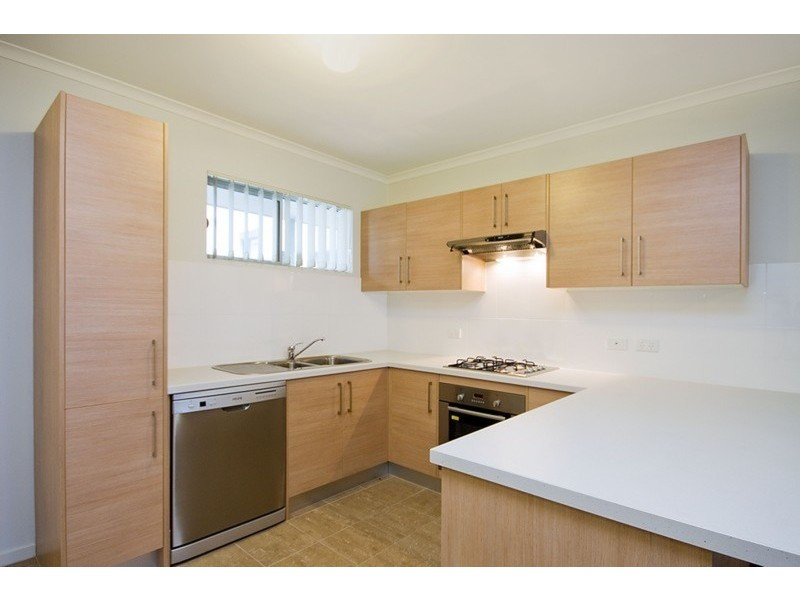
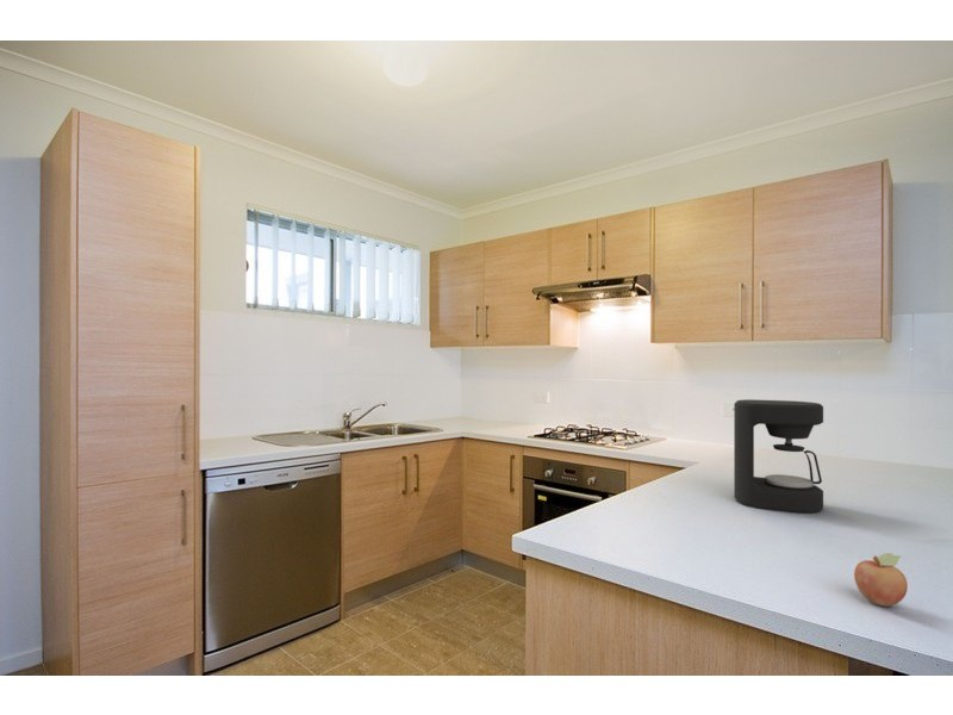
+ fruit (880, 578)
+ coffee maker (777, 449)
